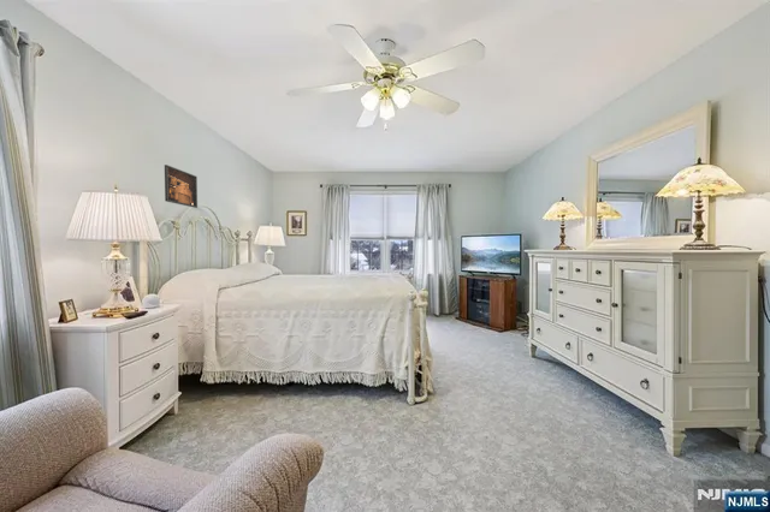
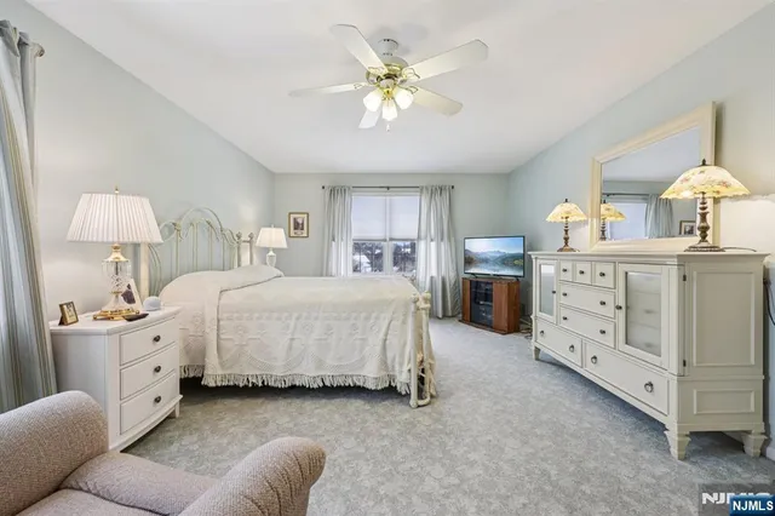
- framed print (182, 187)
